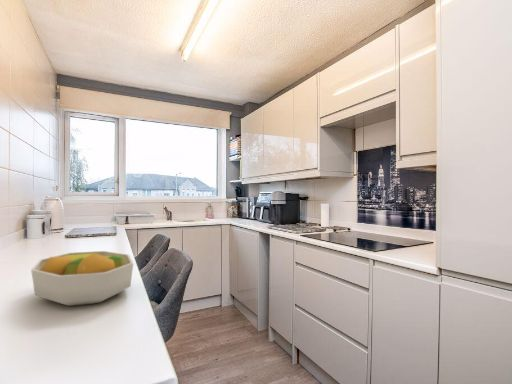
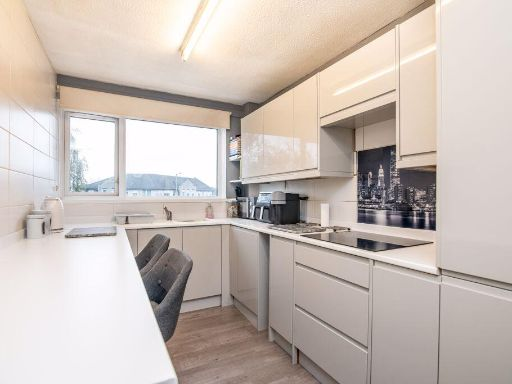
- fruit bowl (85, 269)
